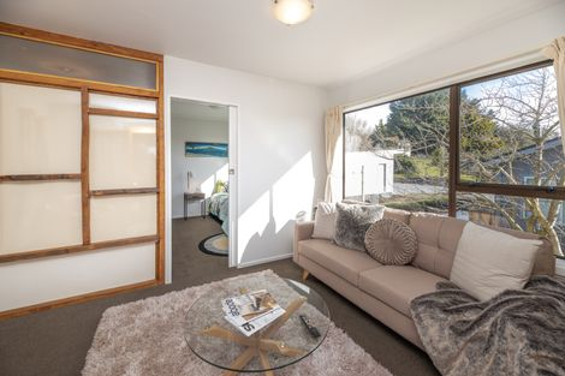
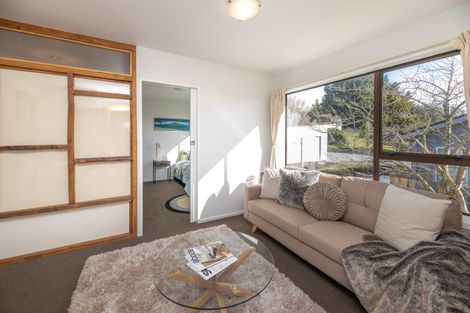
- remote control (309, 324)
